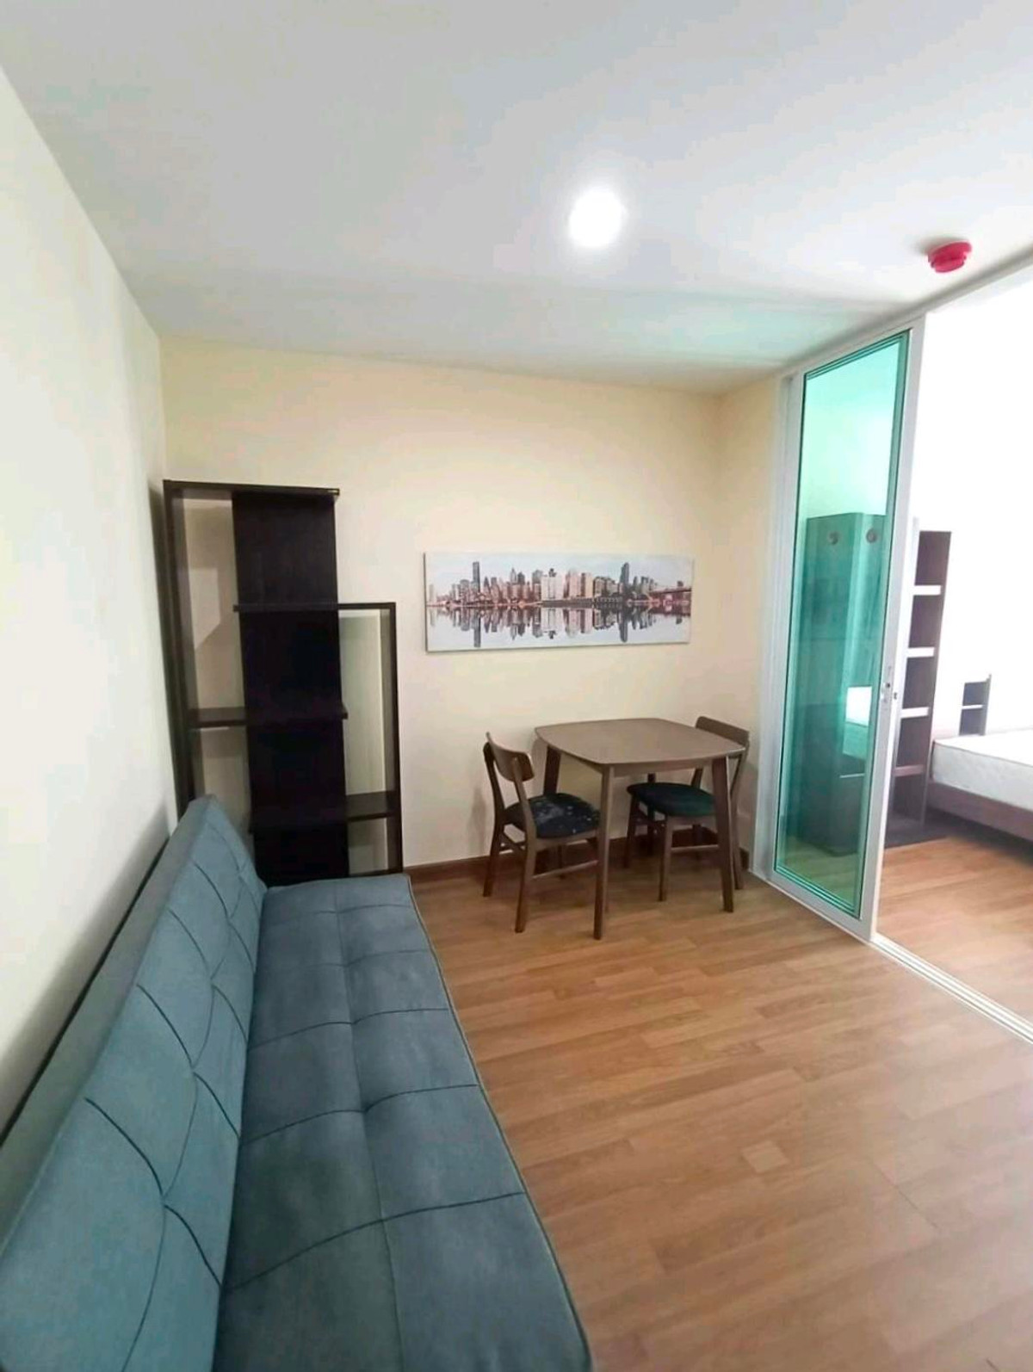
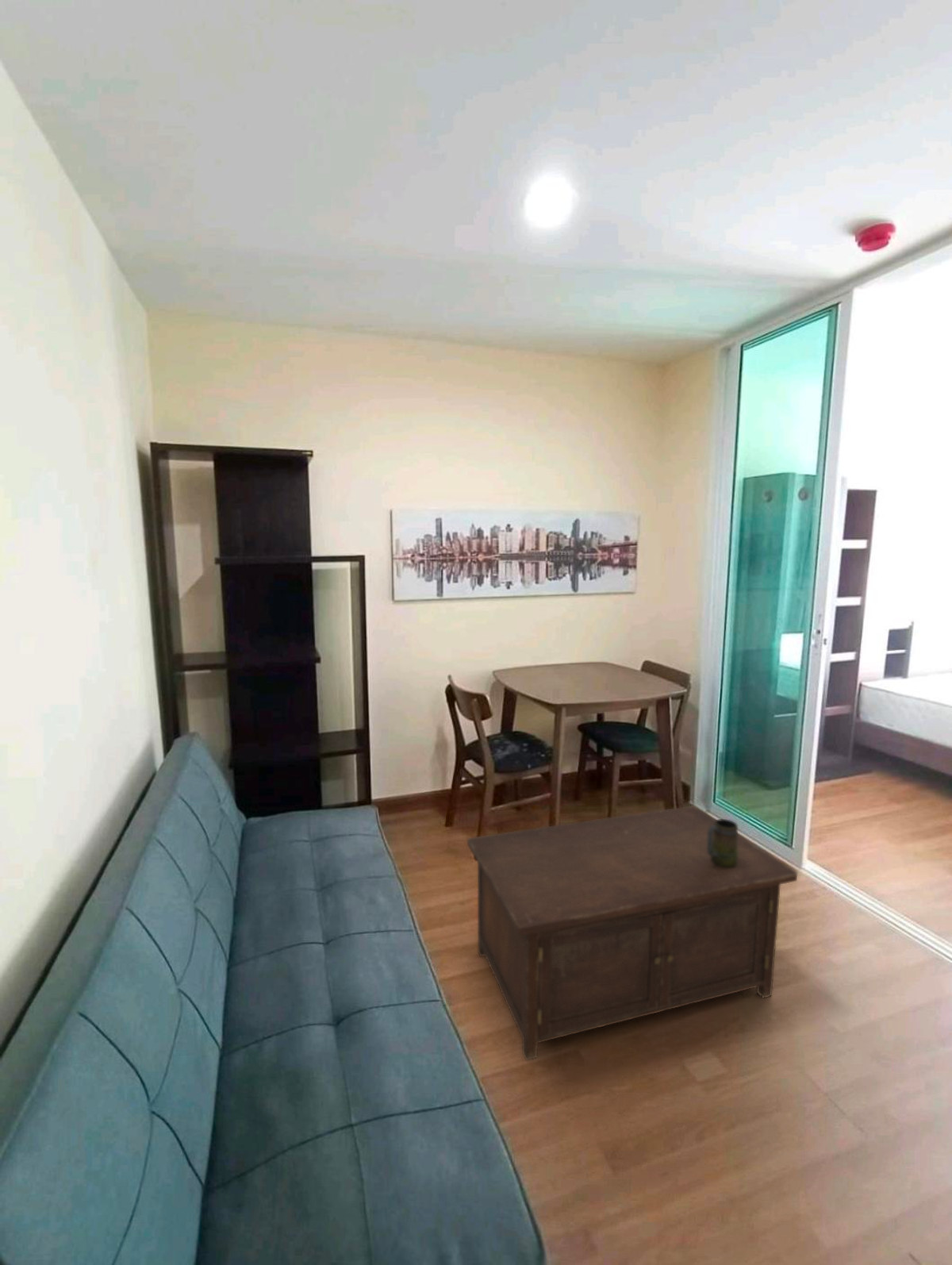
+ cabinet (621, 916)
+ mug (720, 843)
